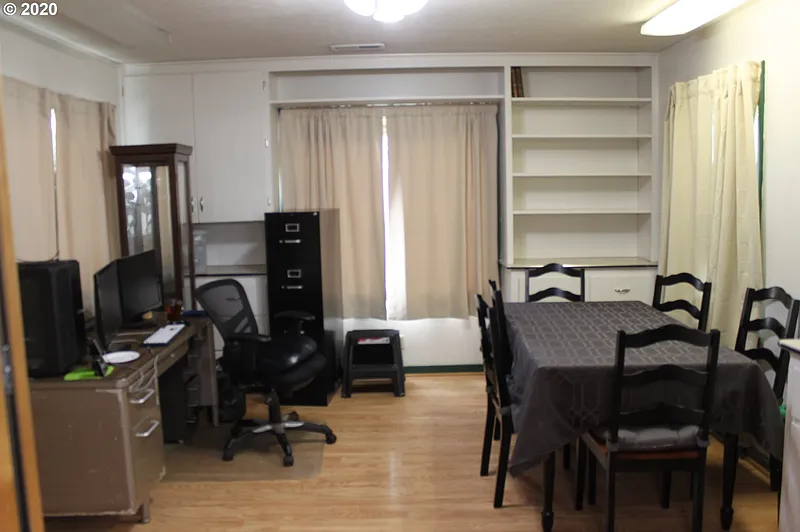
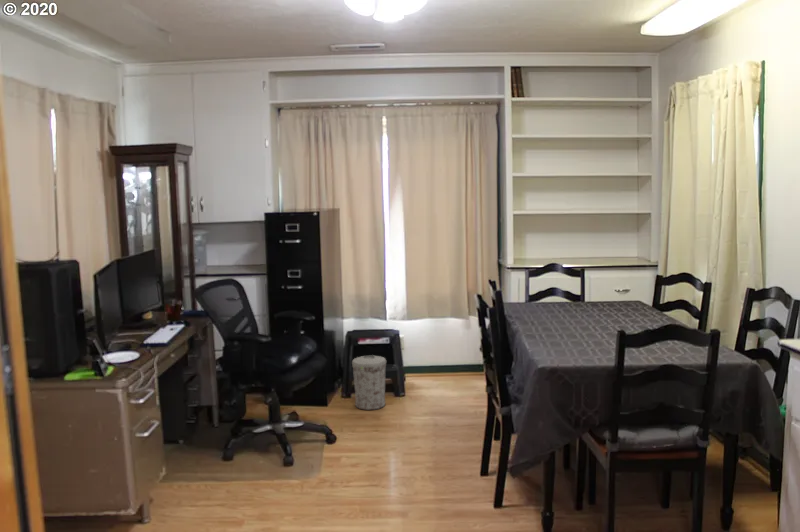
+ trash can (369, 380)
